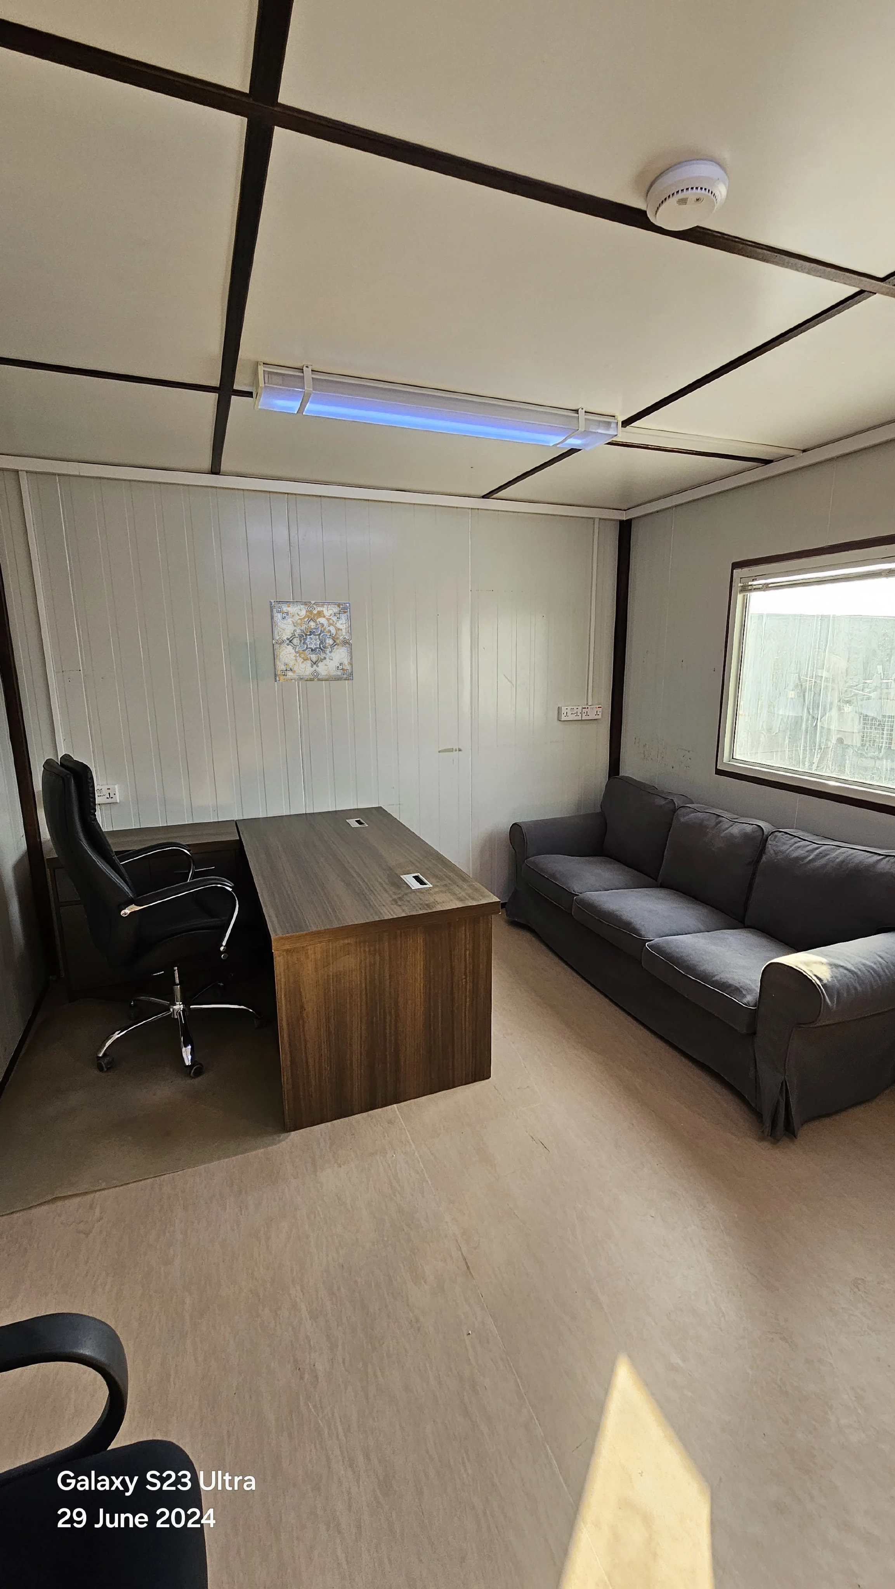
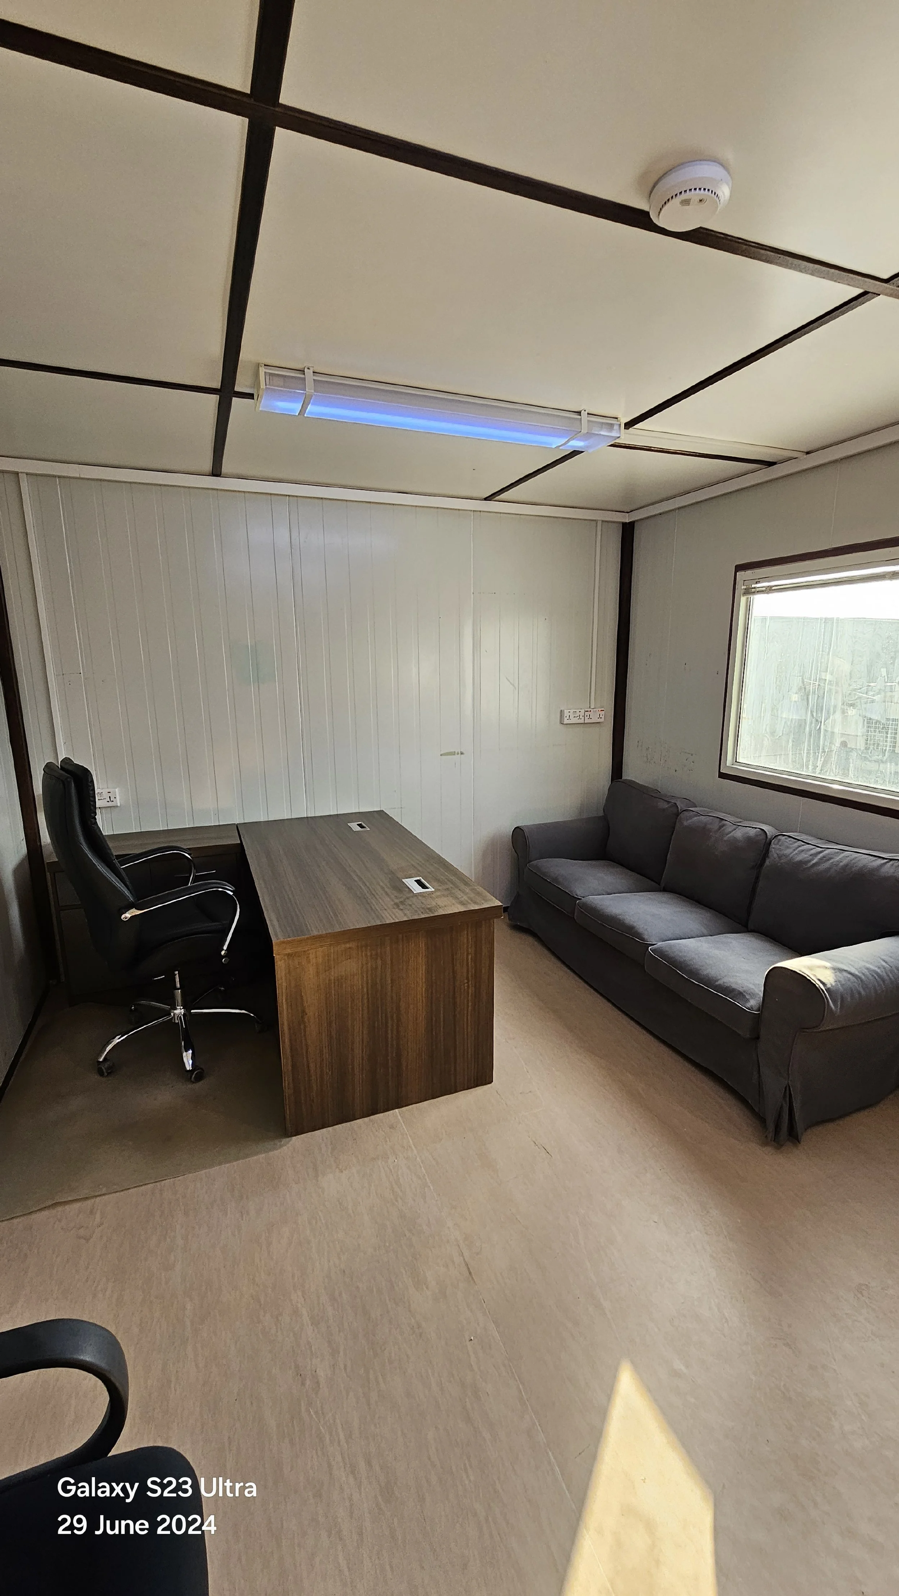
- wall art (312, 642)
